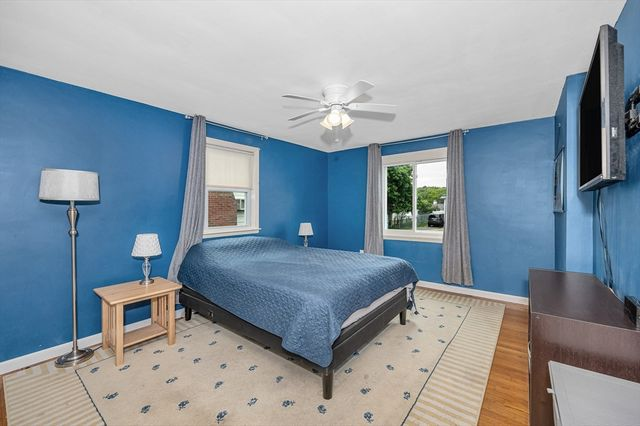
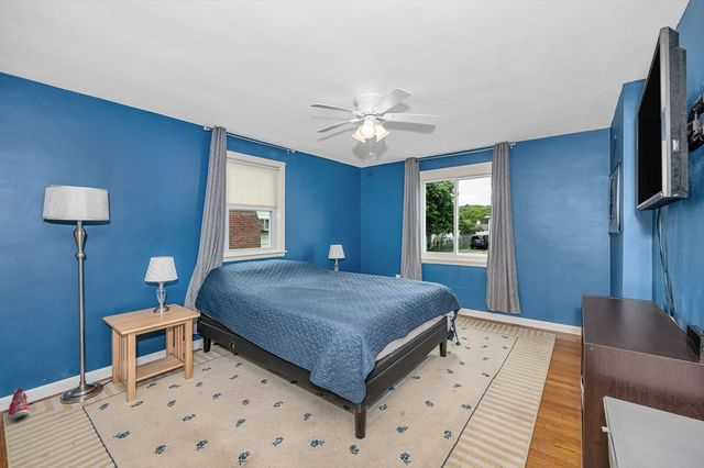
+ sneaker (18, 403)
